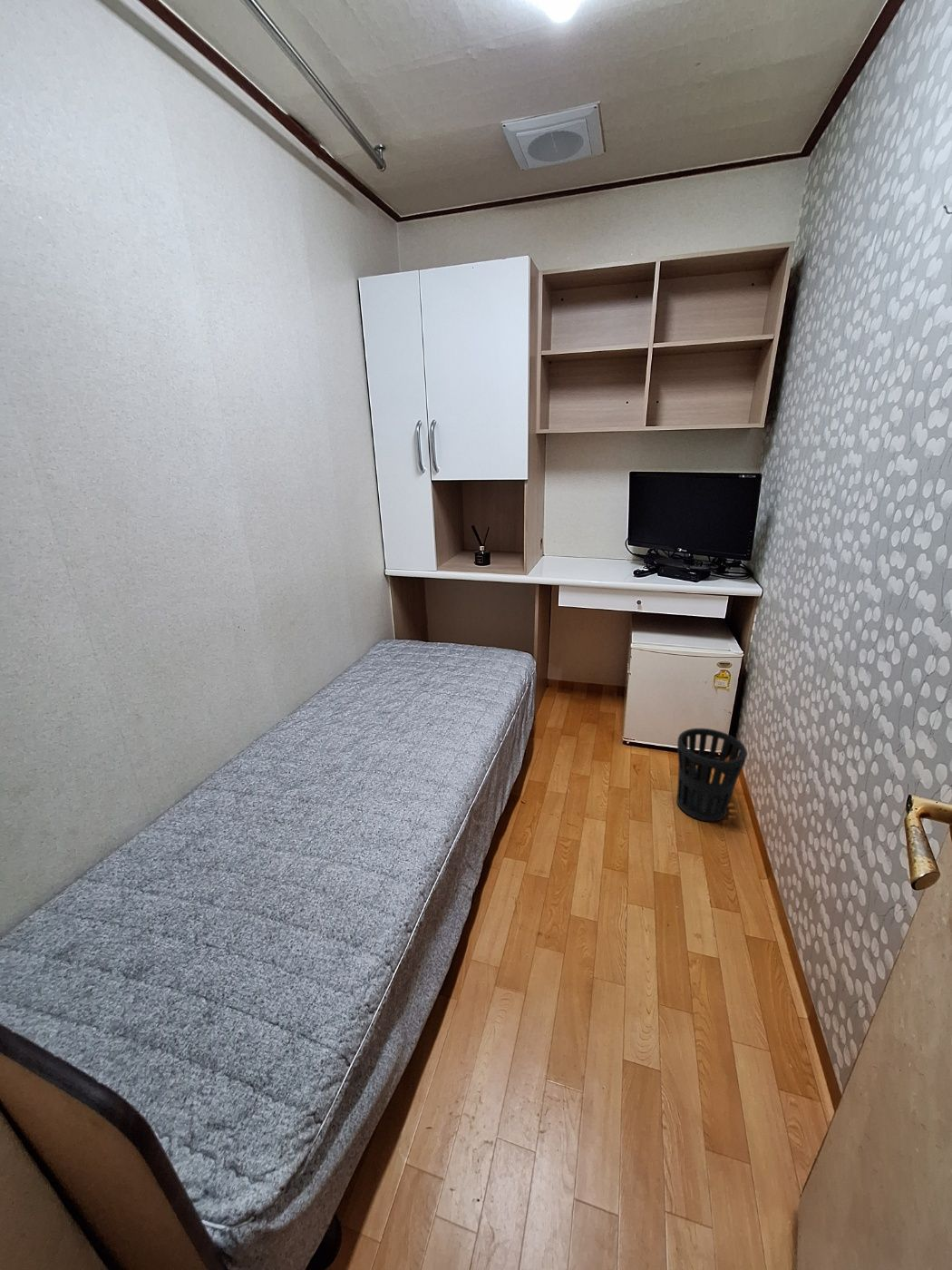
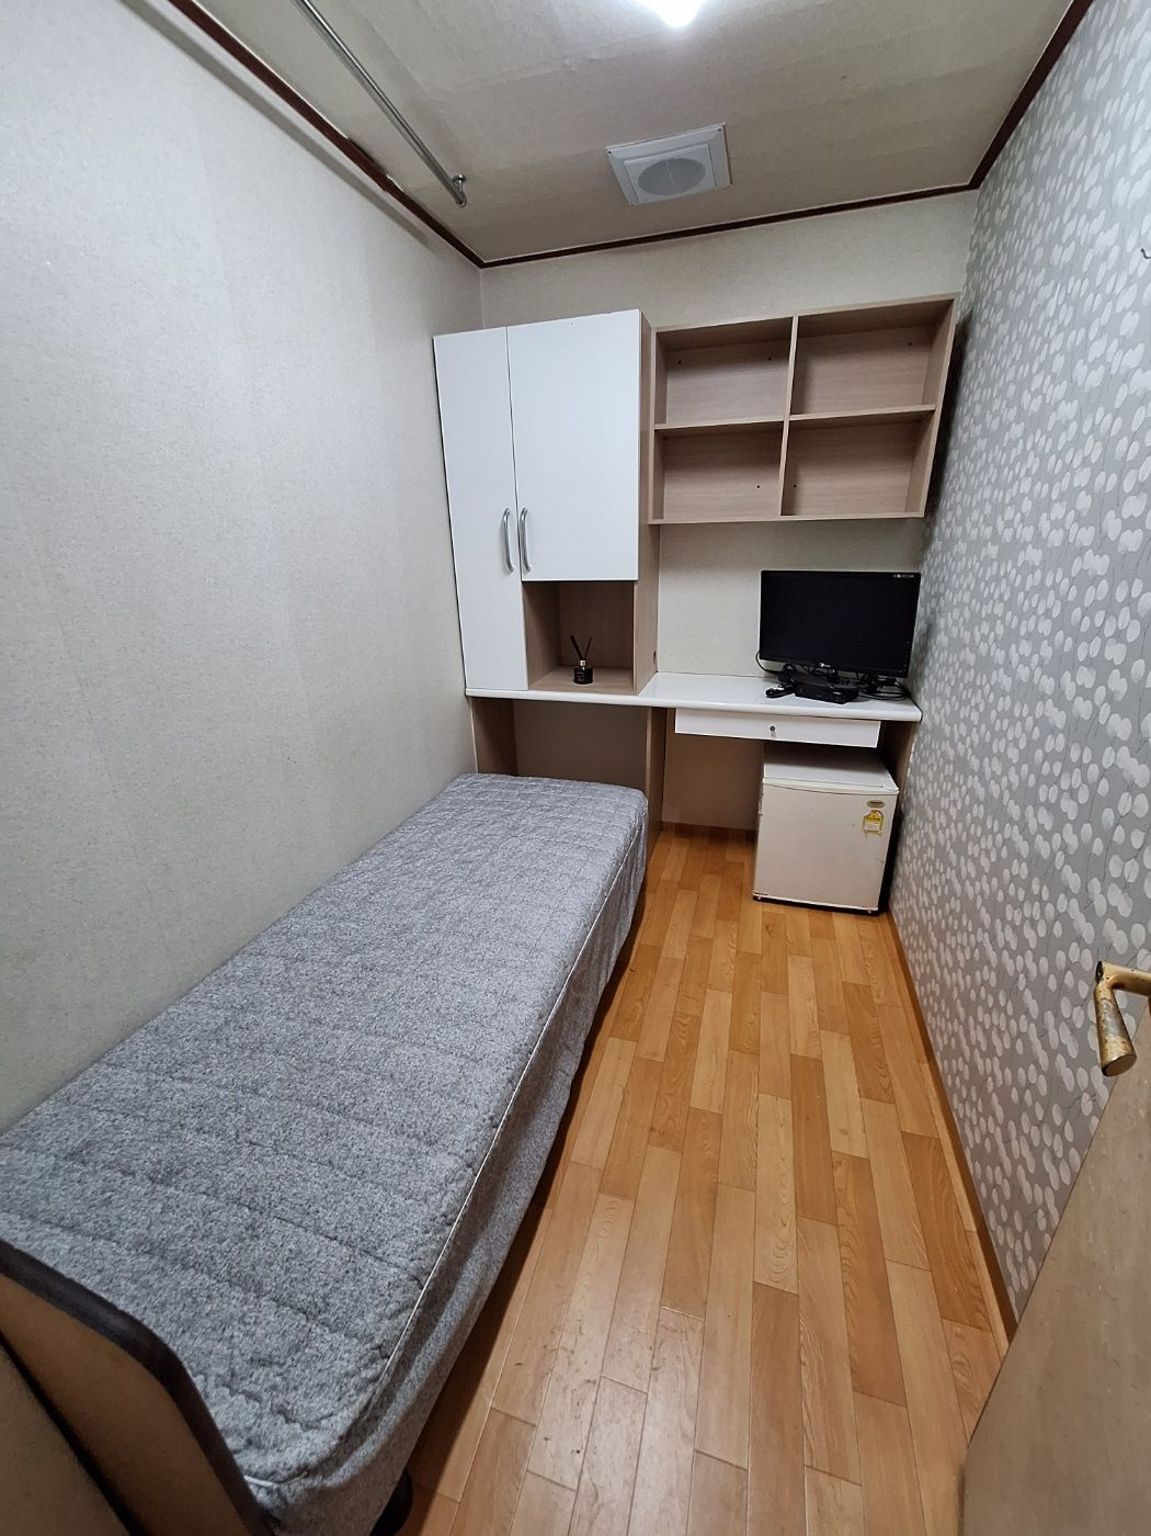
- wastebasket (706, 775)
